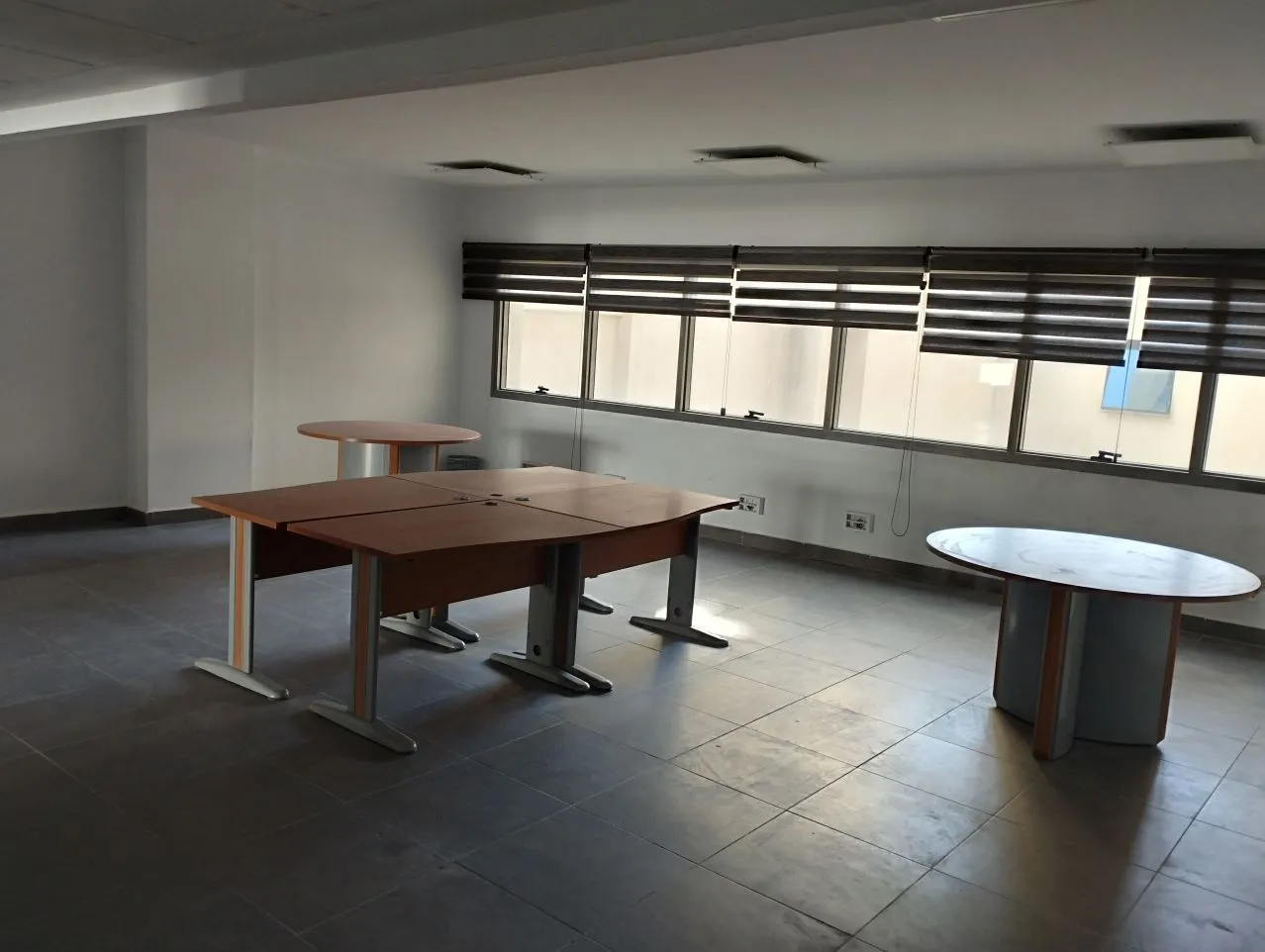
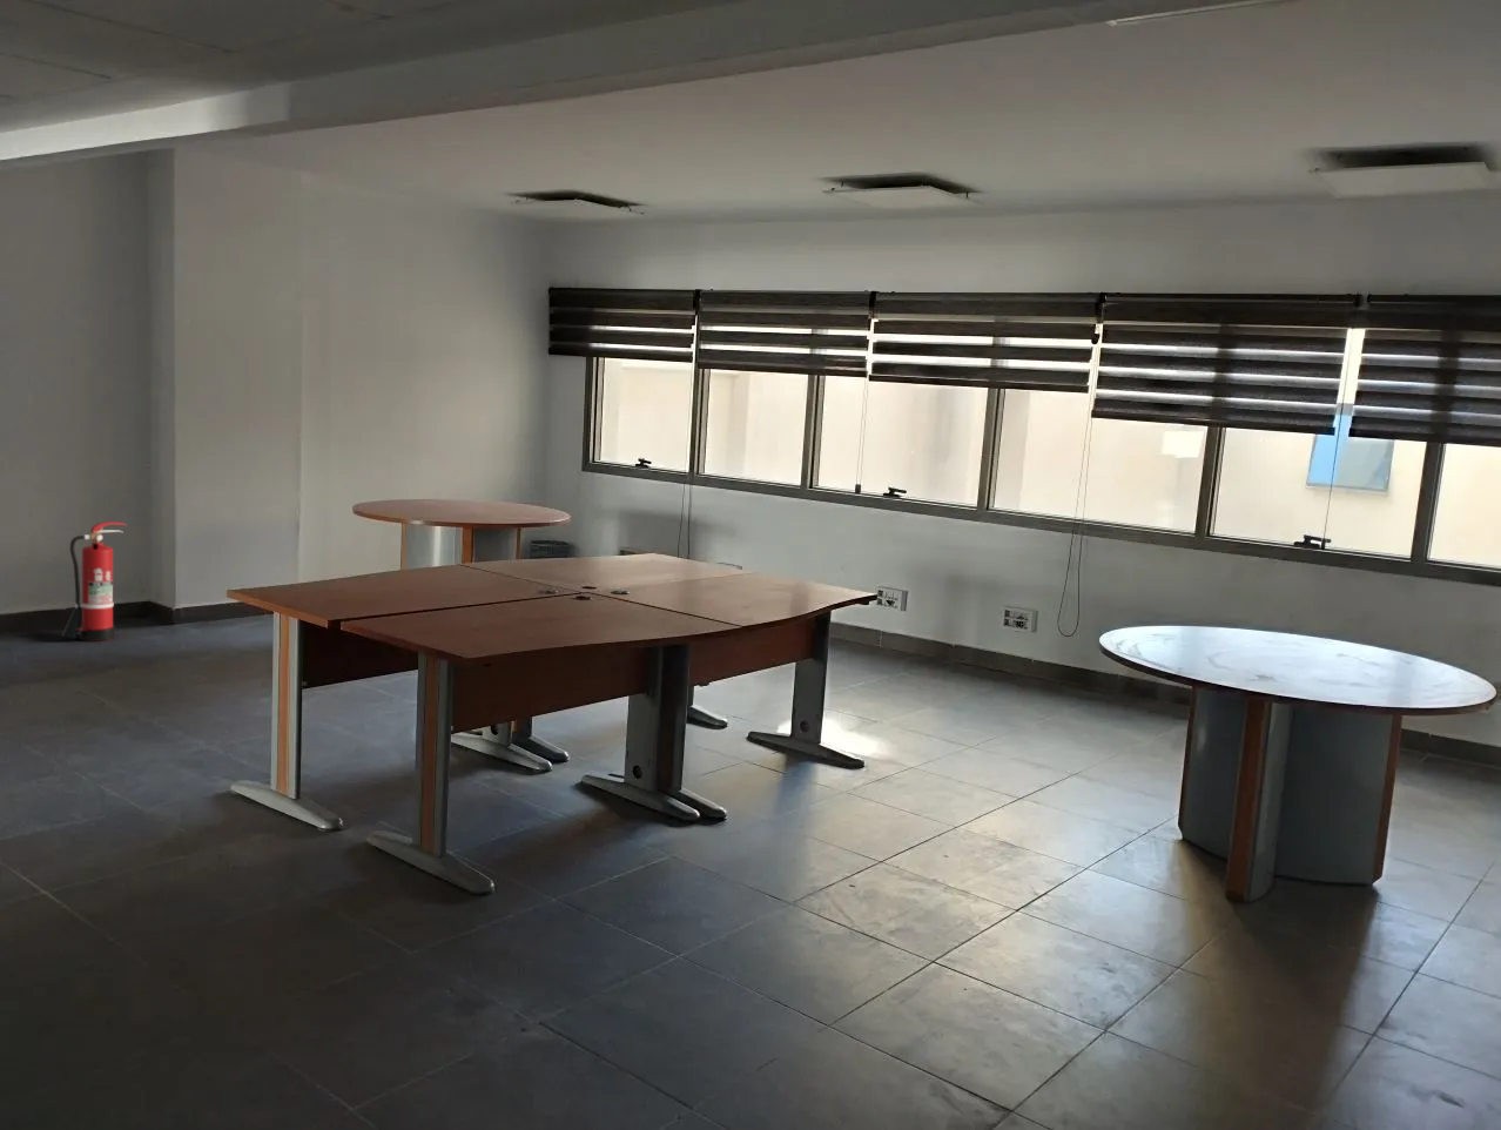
+ fire extinguisher (94, 580)
